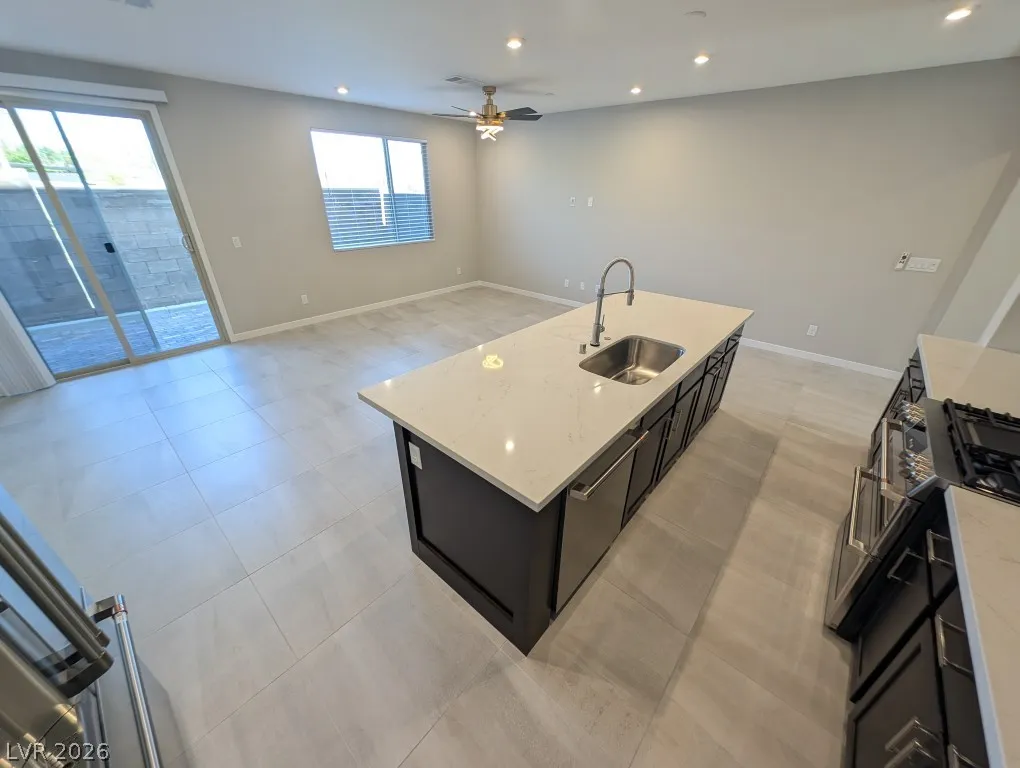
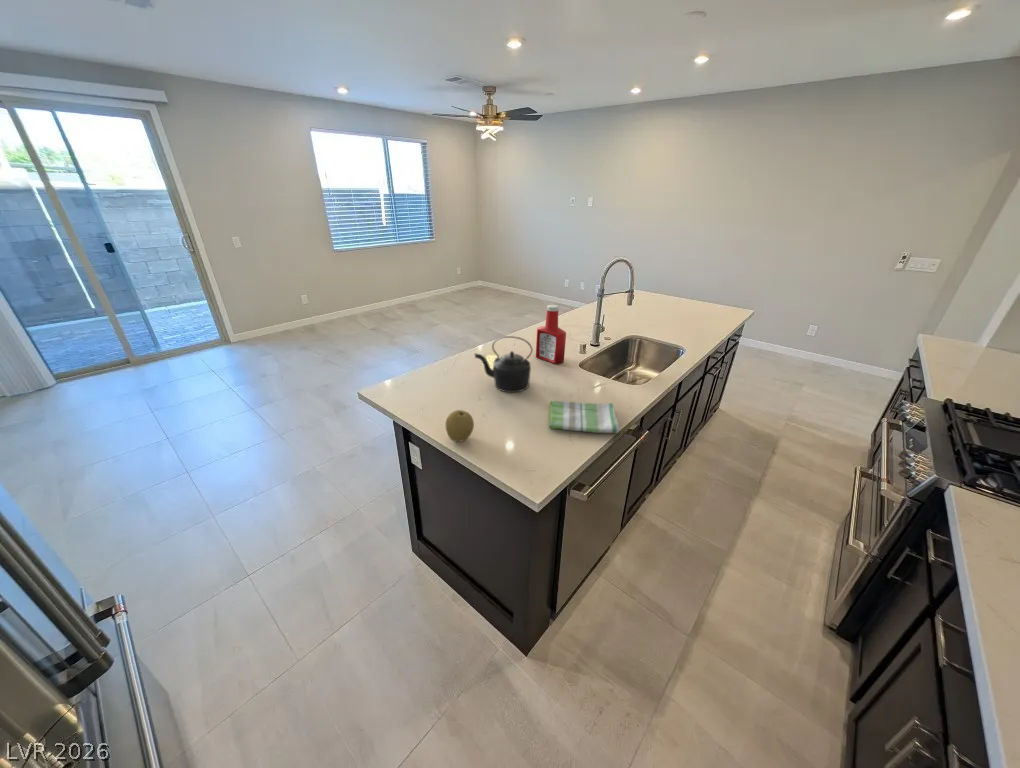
+ dish towel (583, 415)
+ soap bottle (551, 333)
+ kettle (502, 360)
+ fruit (459, 425)
